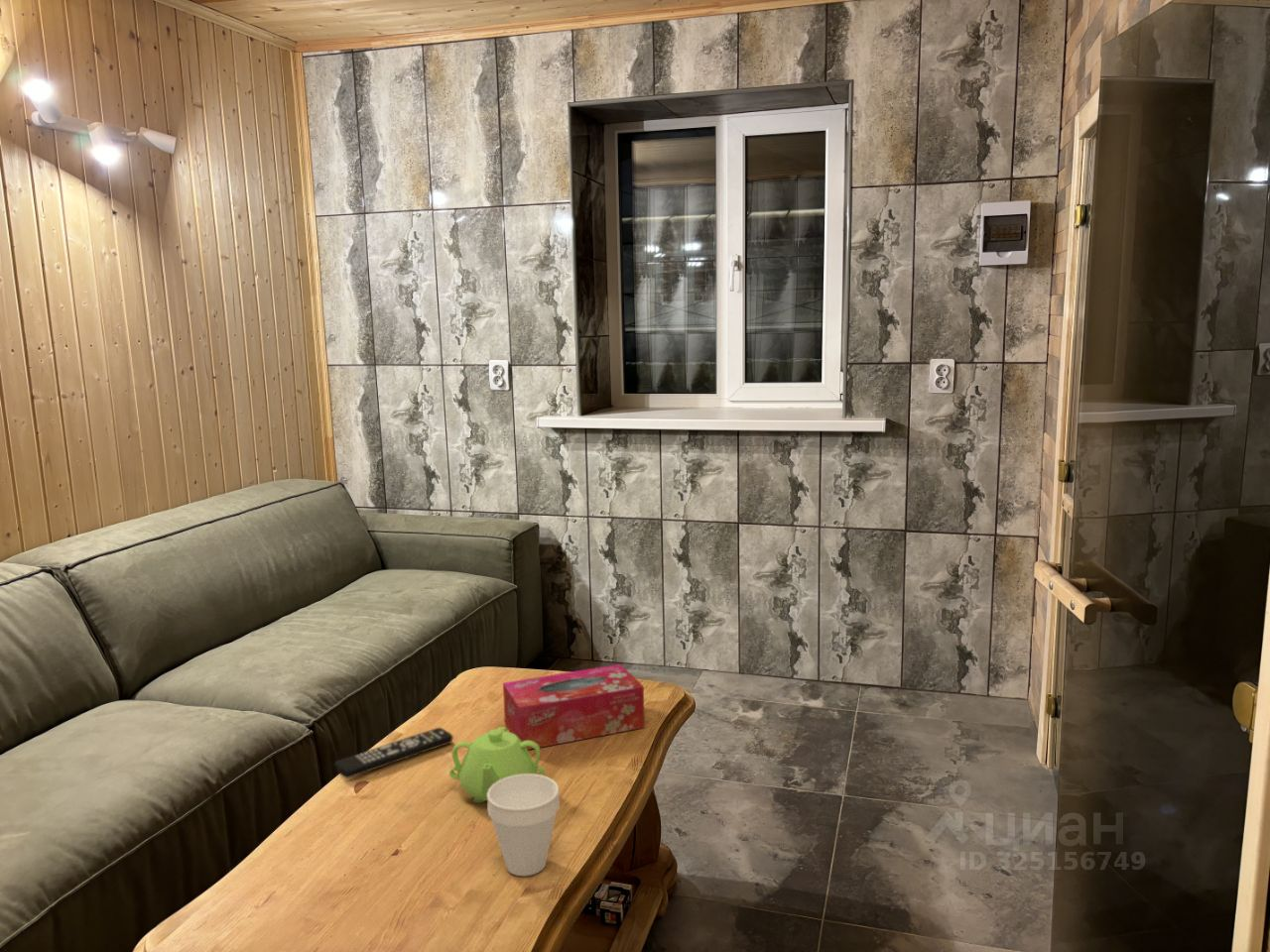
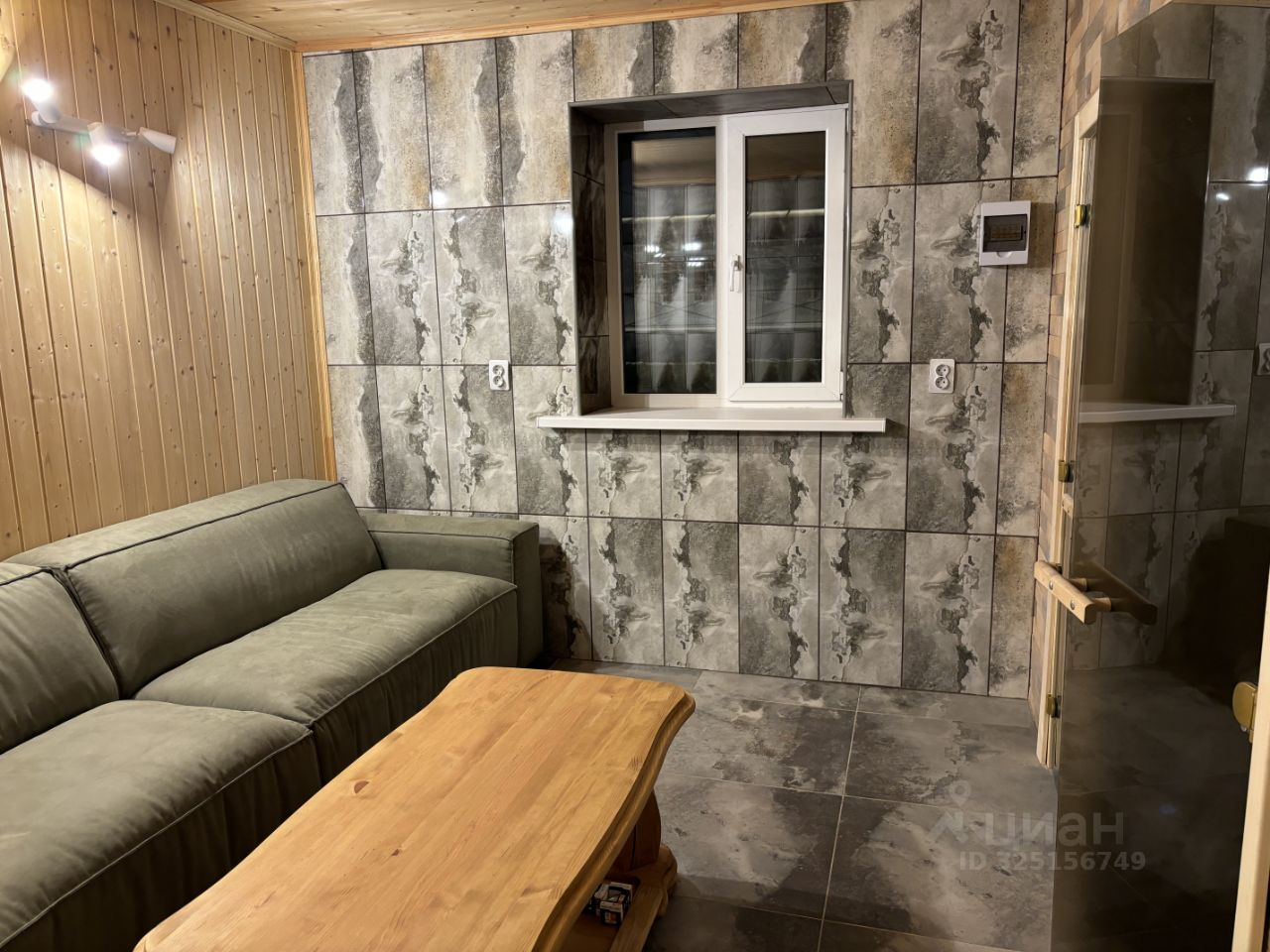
- remote control (396, 752)
- cup (524, 827)
- tissue box (572, 705)
- teapot (496, 763)
